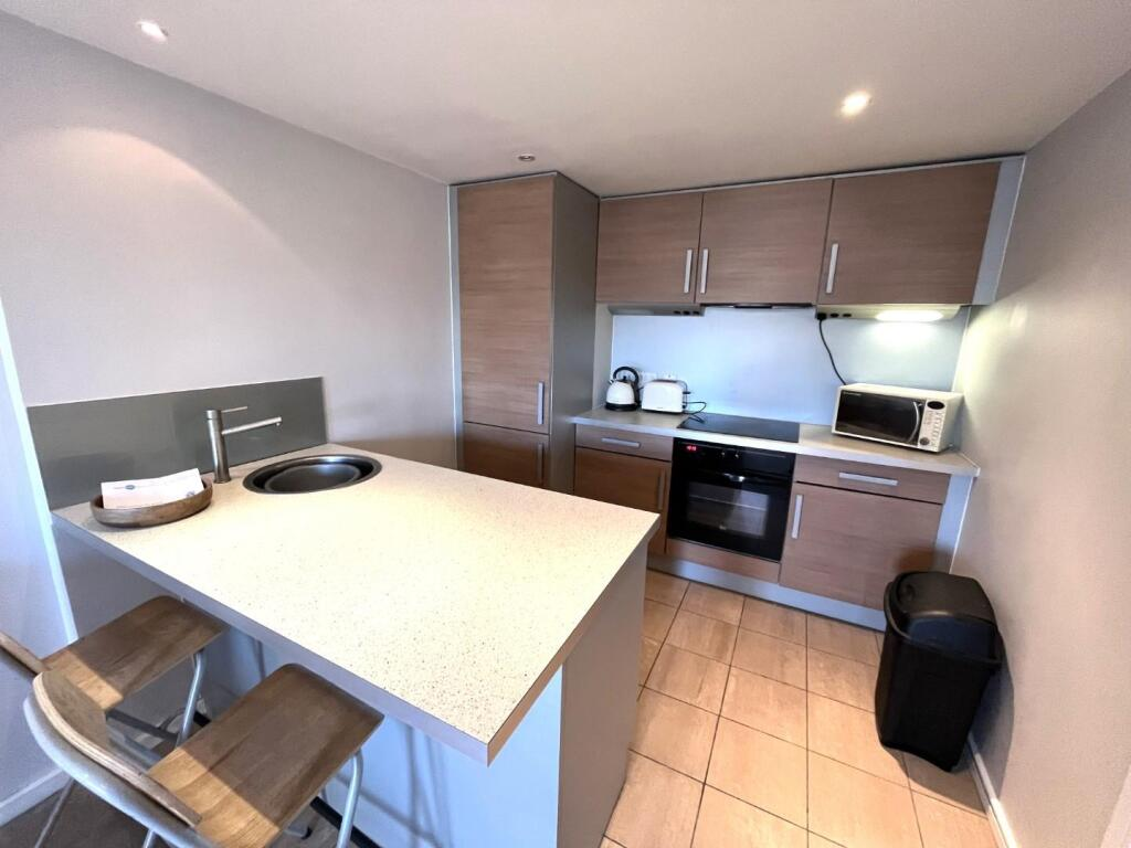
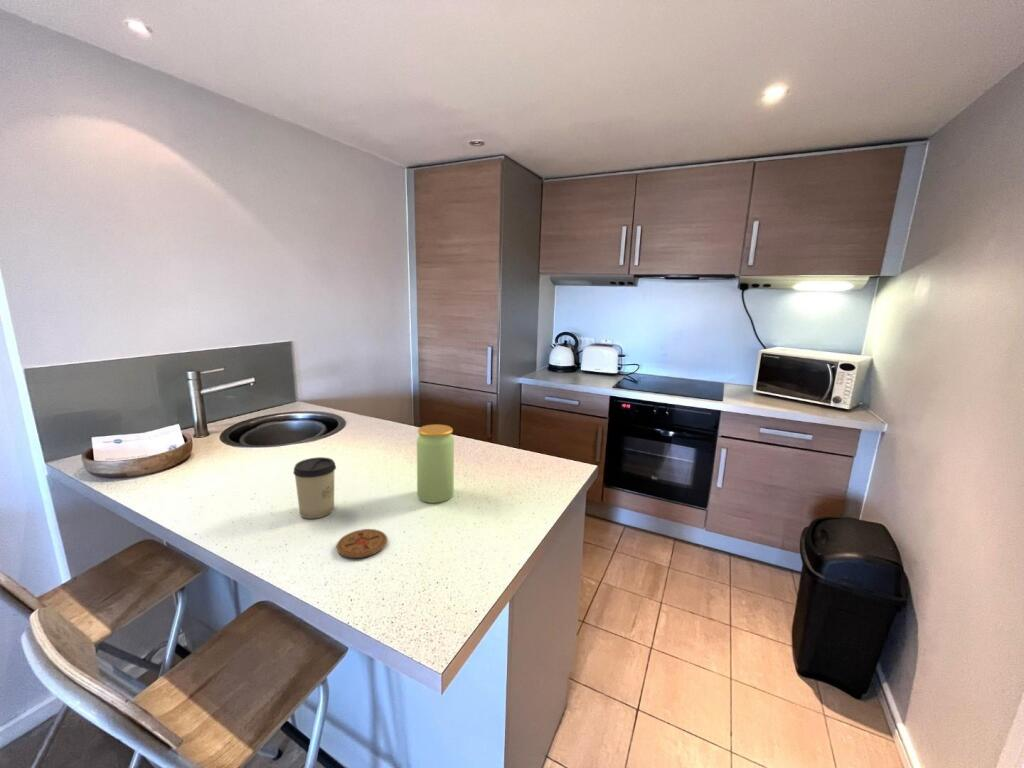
+ cup (316, 487)
+ coaster (362, 542)
+ jar (435, 462)
